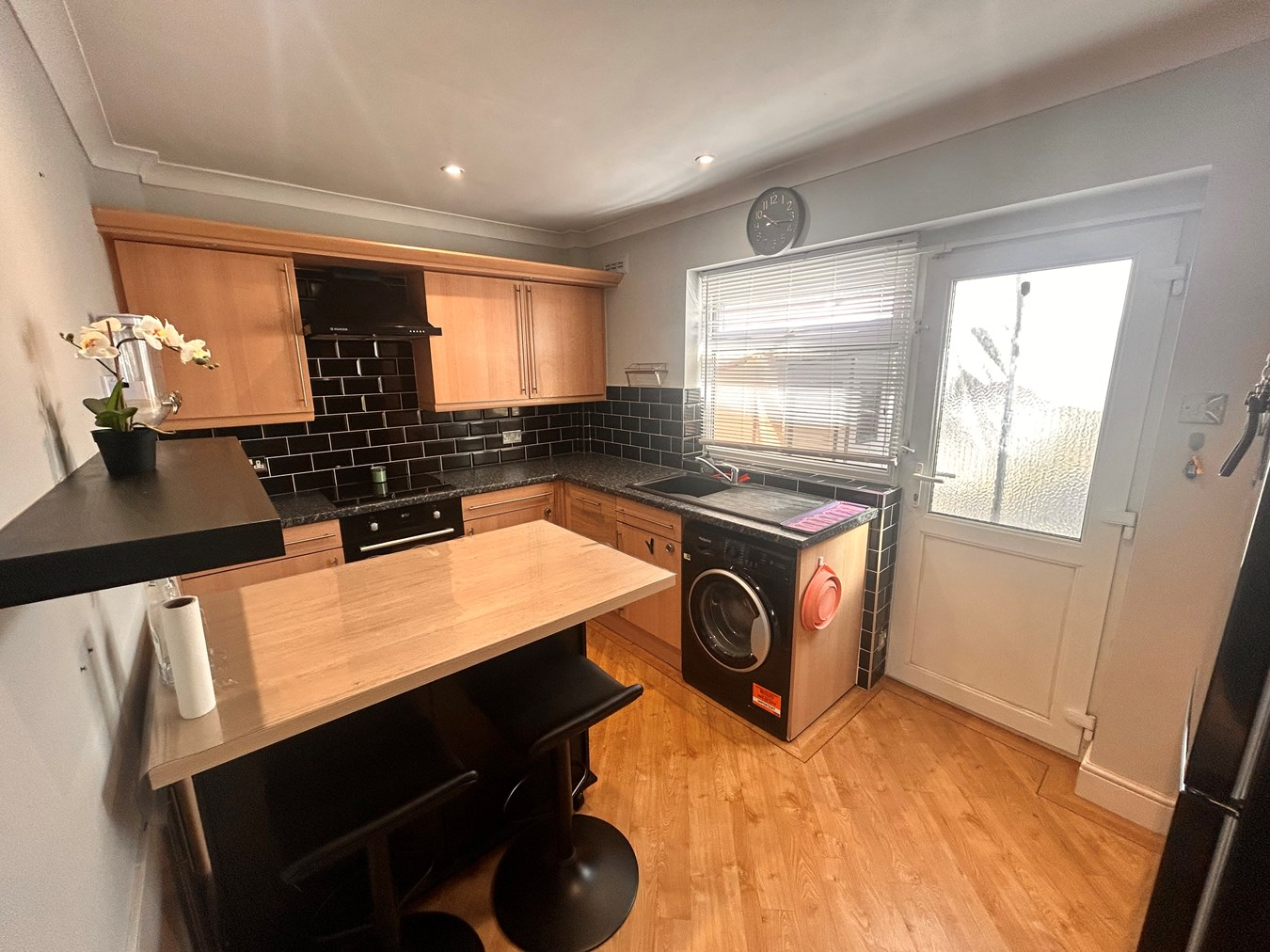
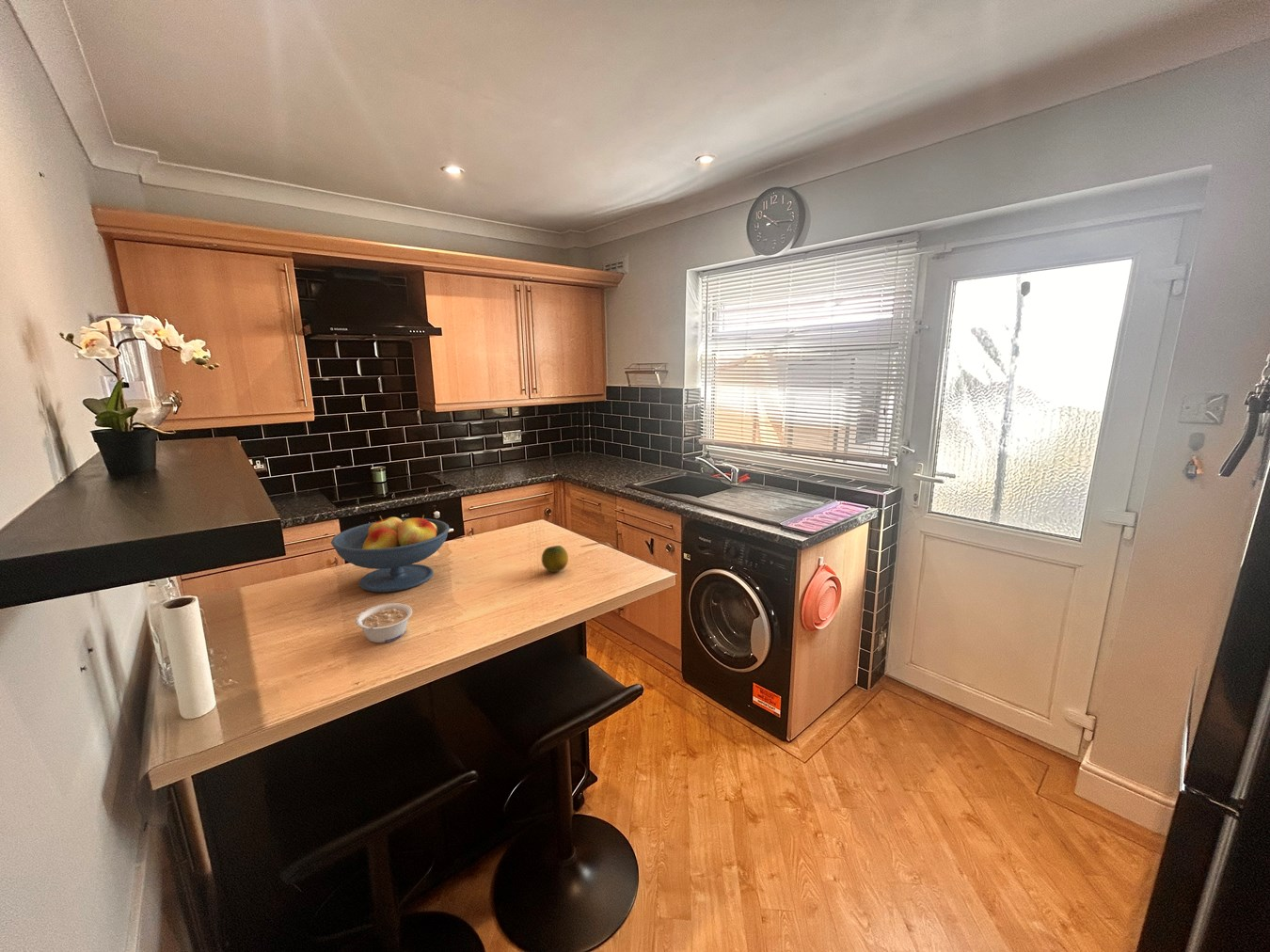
+ legume (386, 623)
+ fruit (555, 558)
+ fruit bowl (394, 547)
